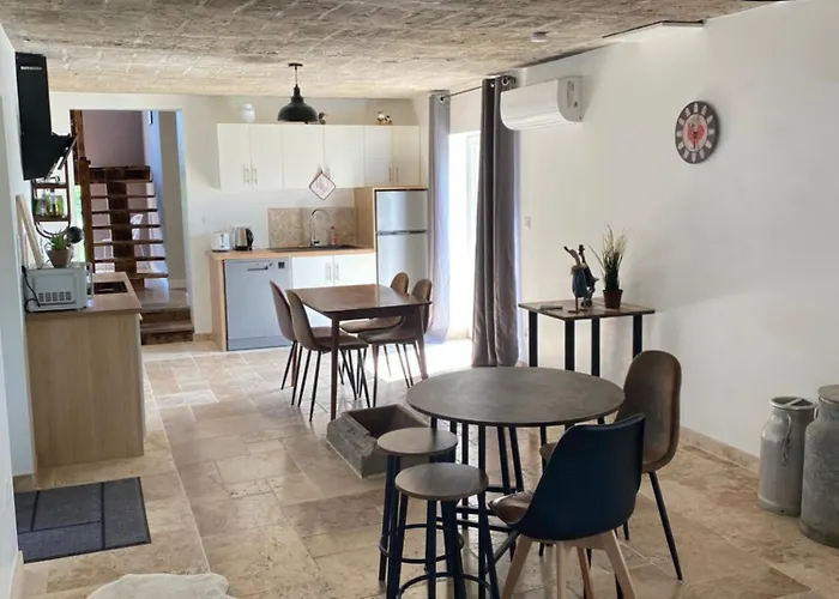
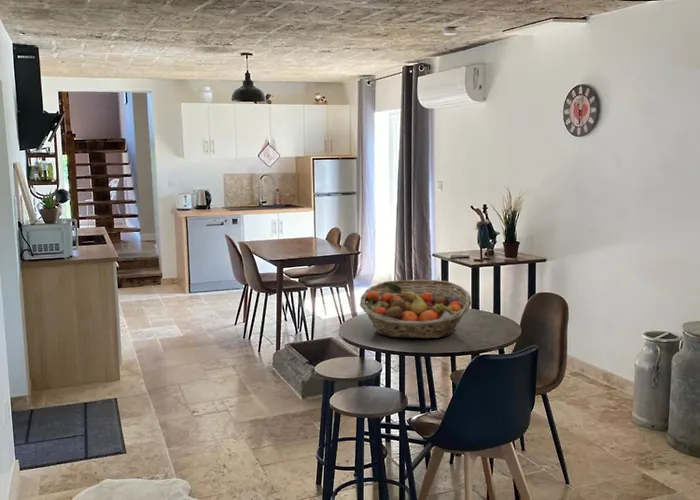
+ fruit basket (415, 308)
